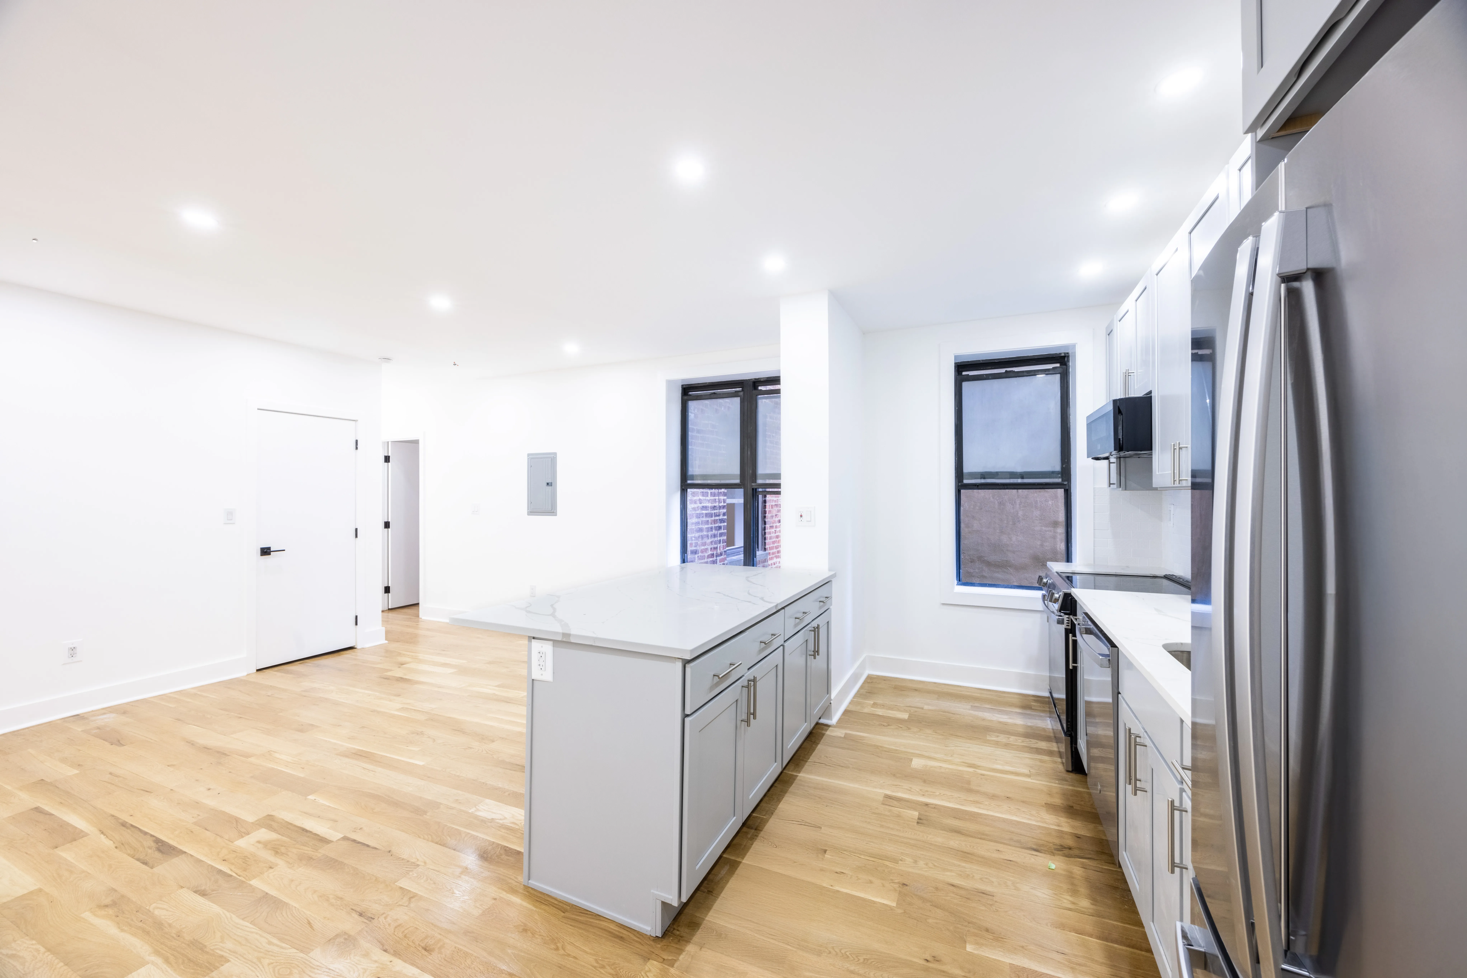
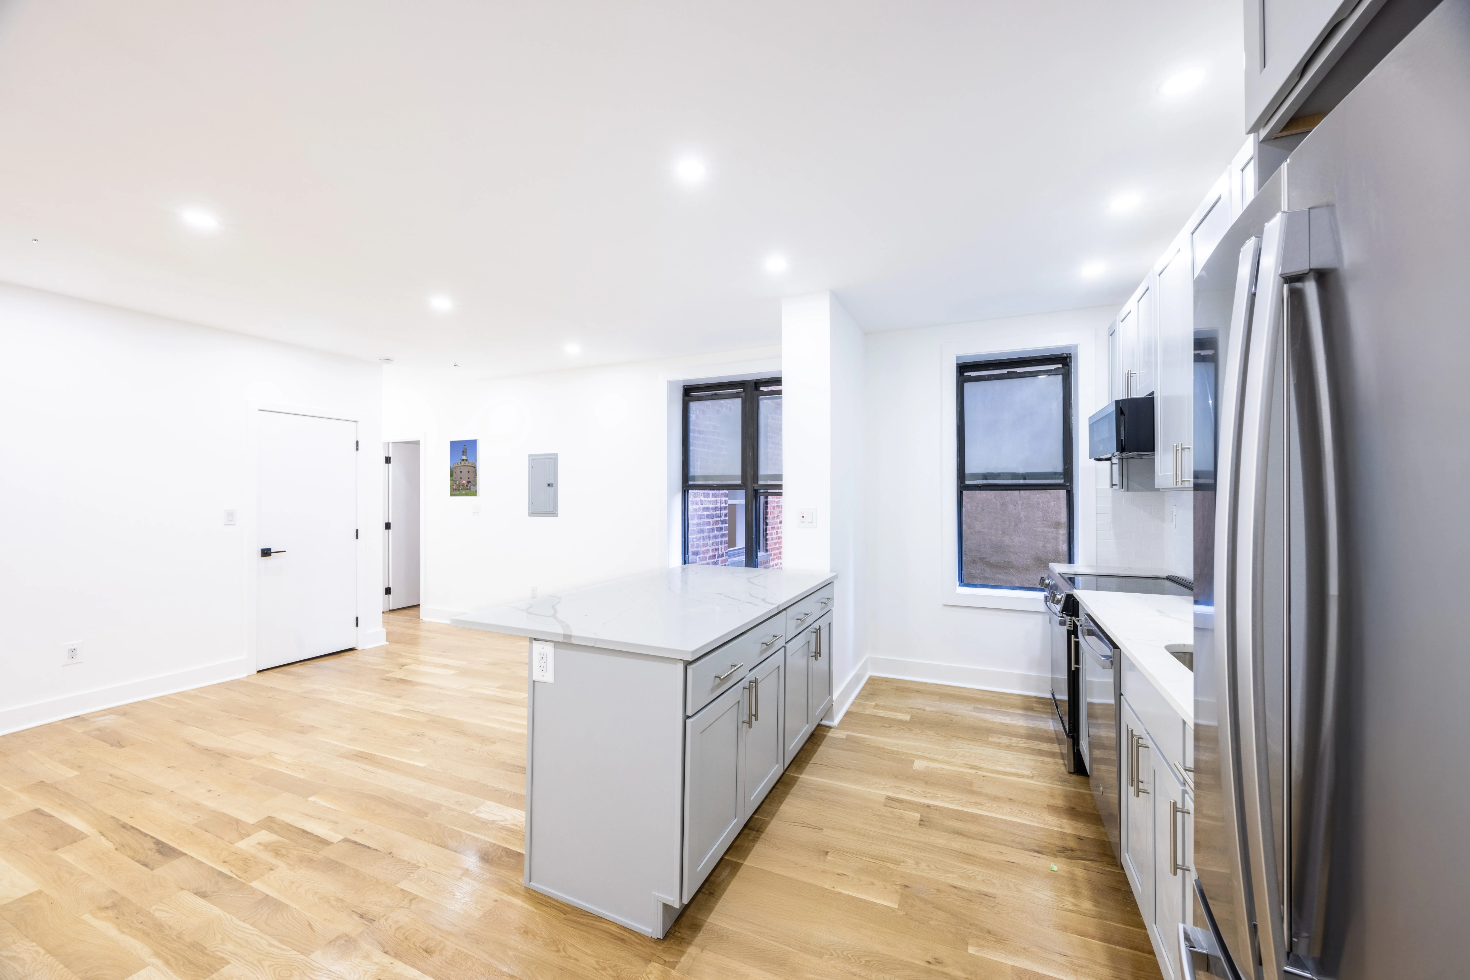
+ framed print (464, 468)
